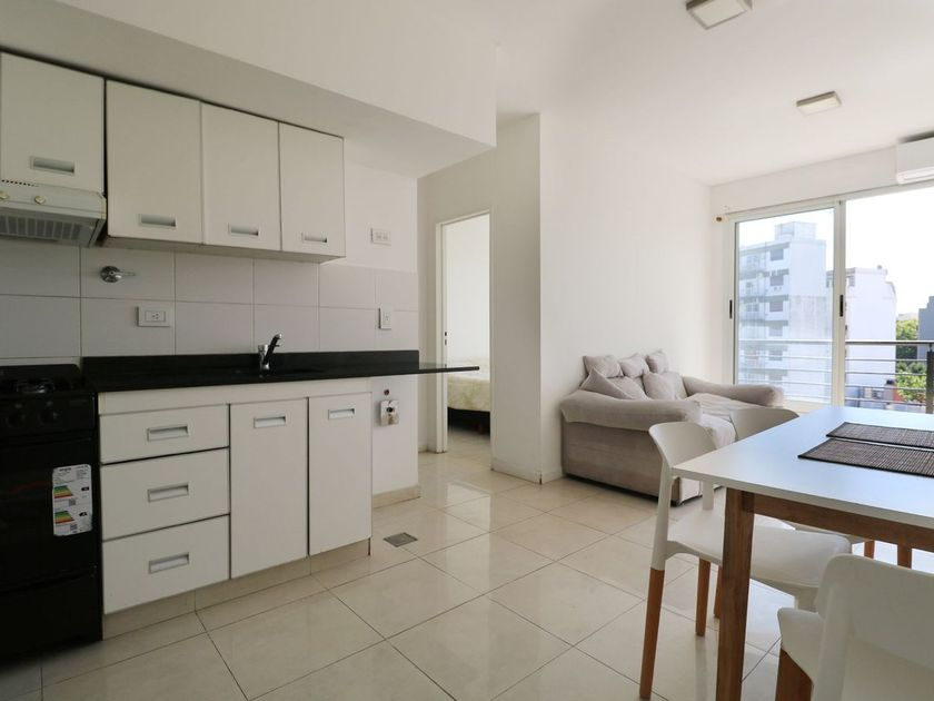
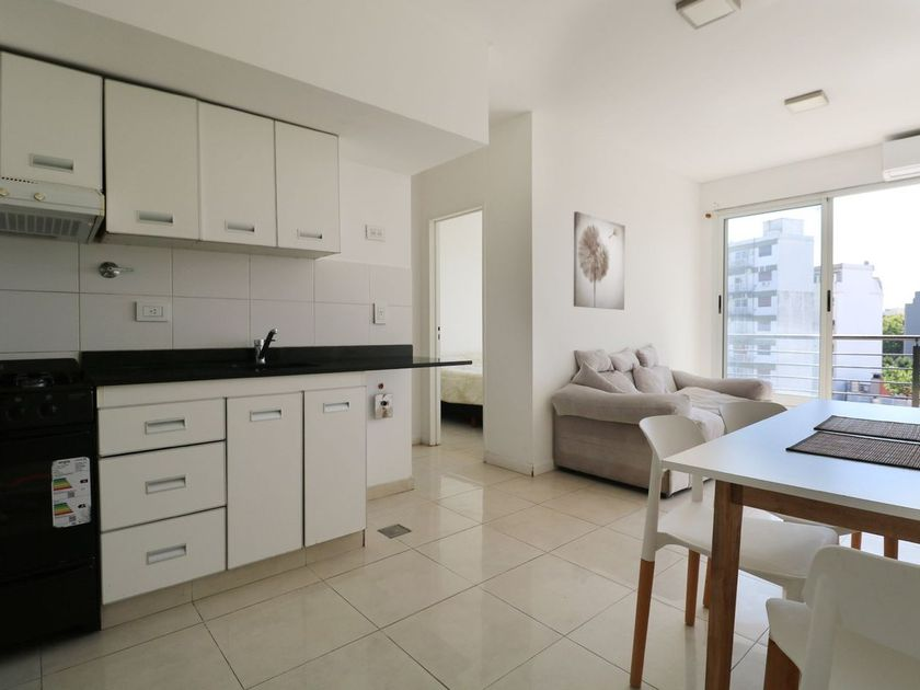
+ wall art (600, 263)
